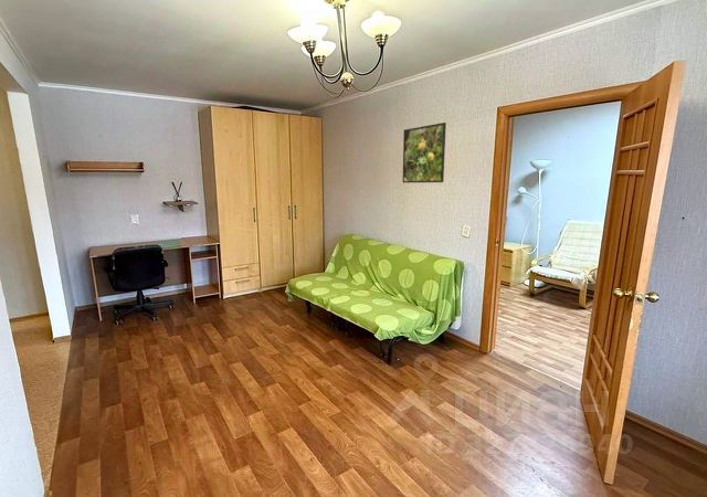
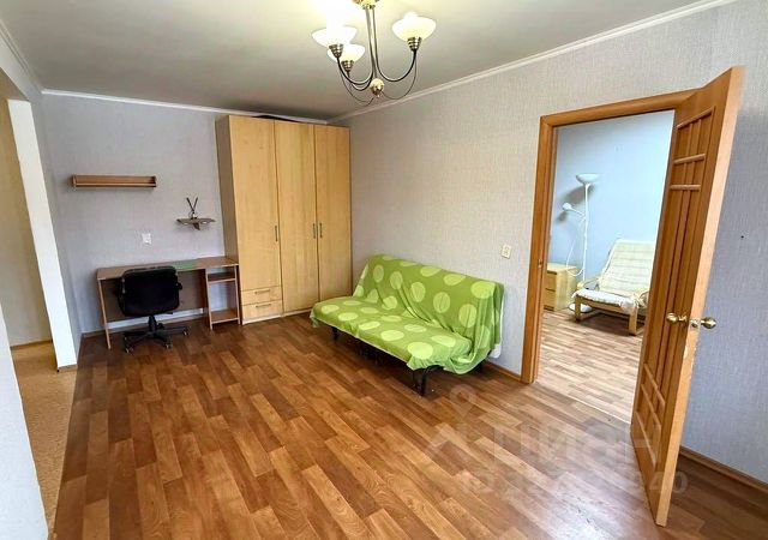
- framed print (422, 155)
